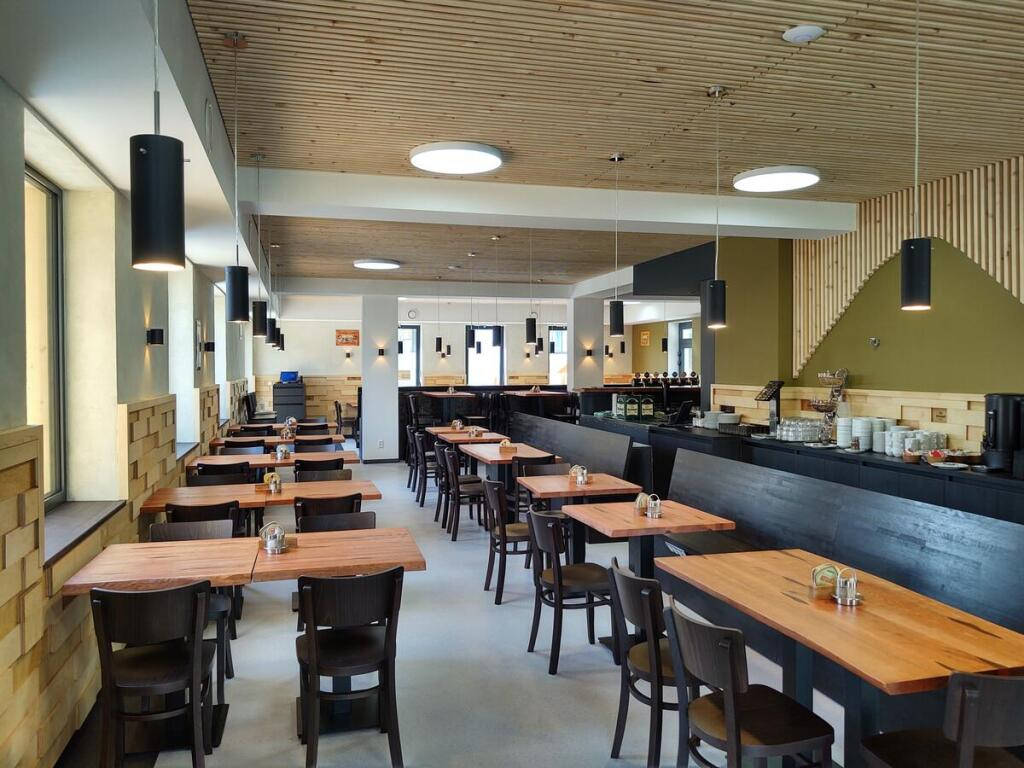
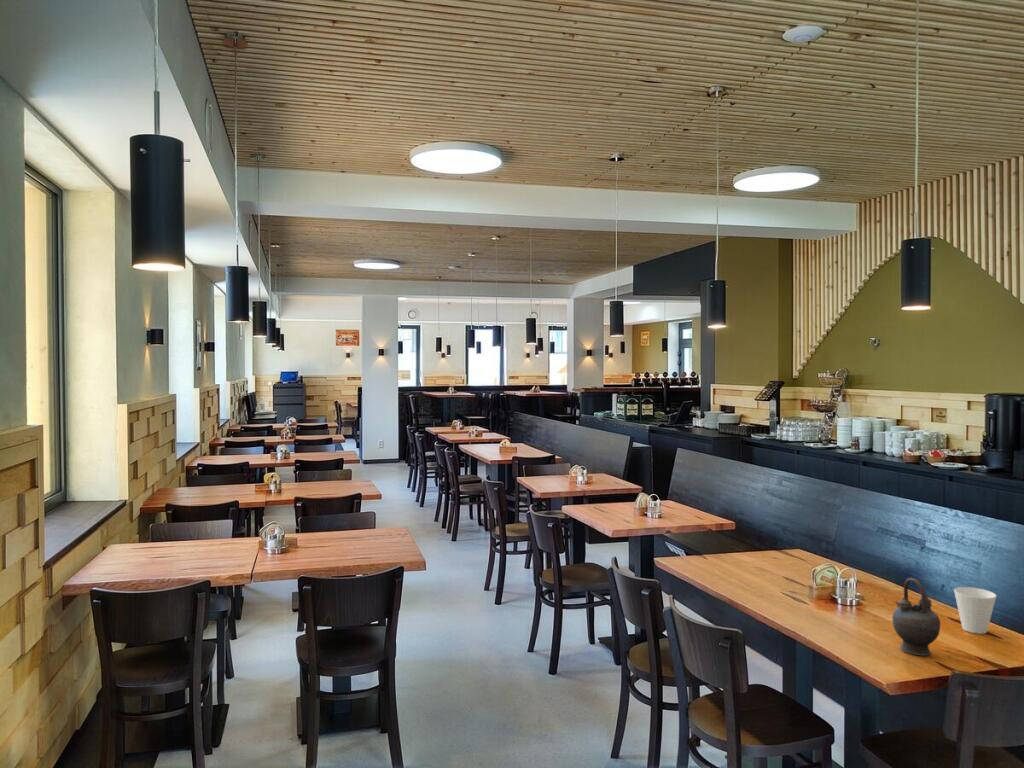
+ cup (974, 611)
+ teapot (912, 613)
